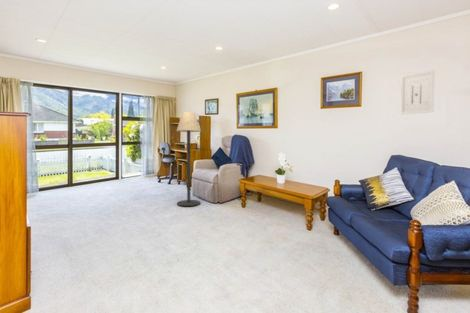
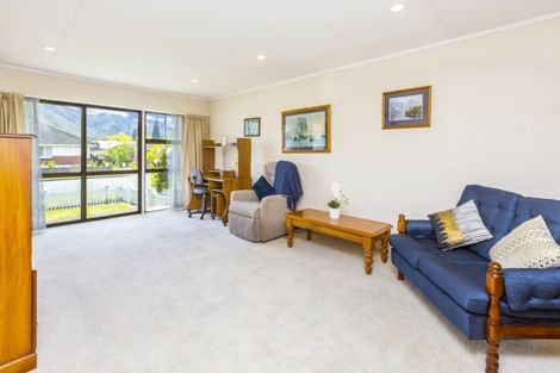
- wall art (416, 93)
- floor lamp (188, 158)
